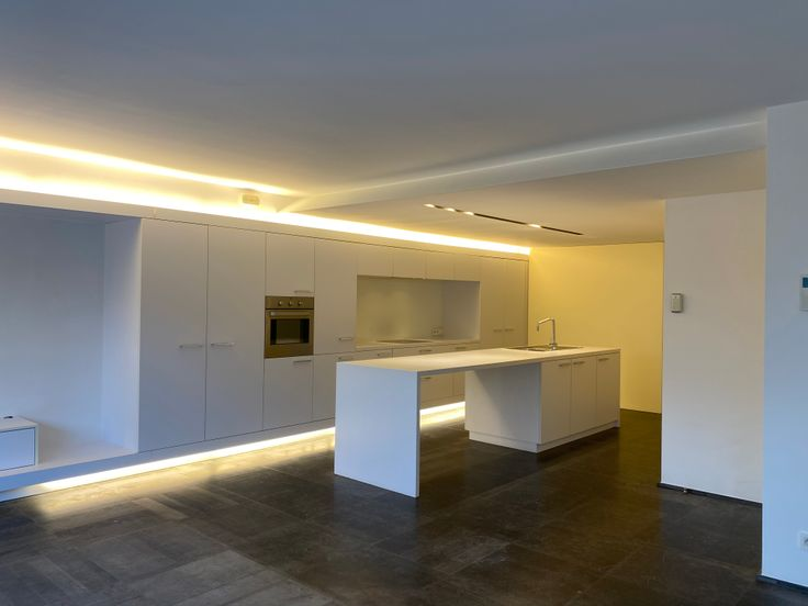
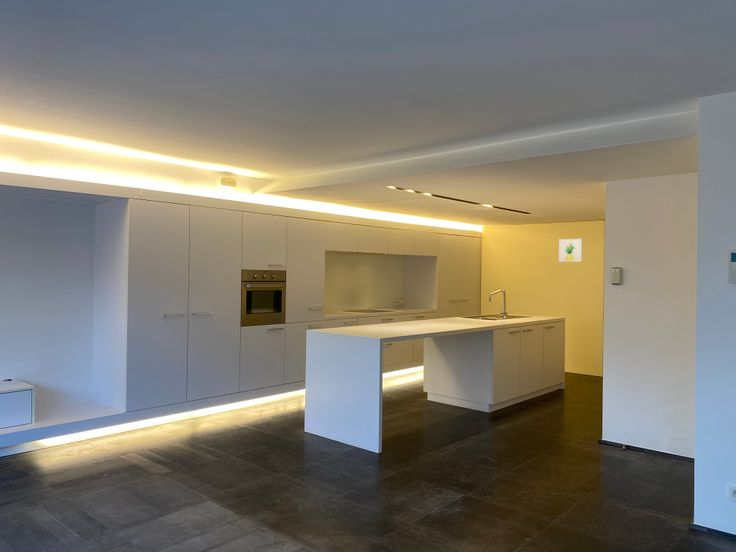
+ wall art (570, 250)
